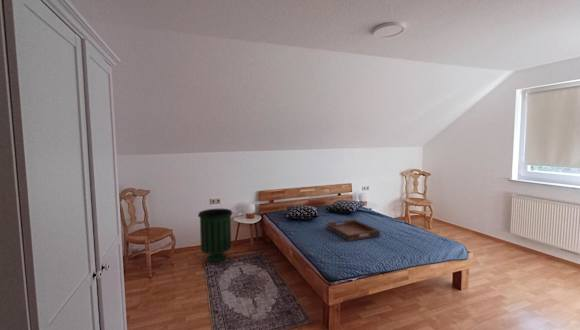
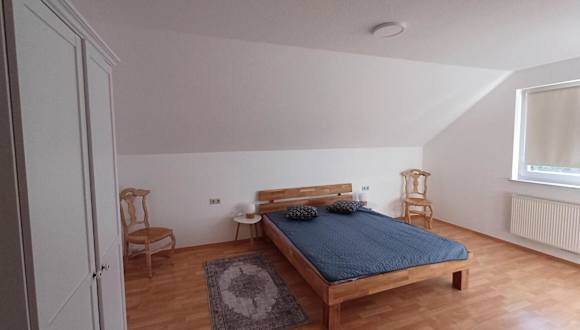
- serving tray (351, 229)
- trash can (215, 235)
